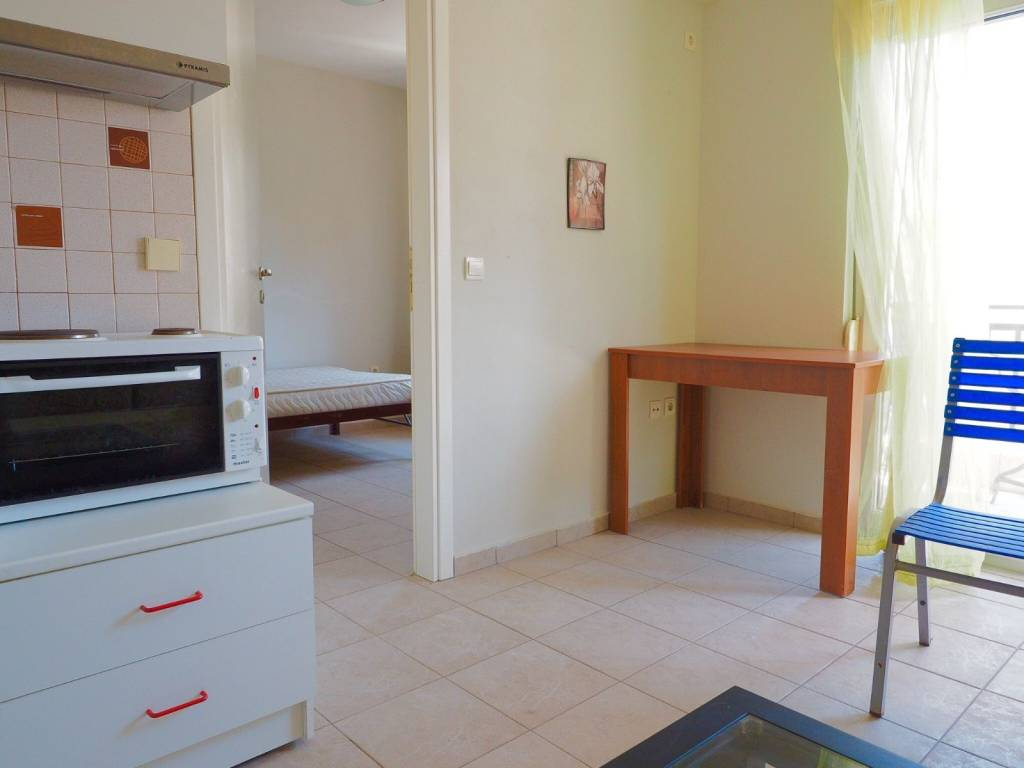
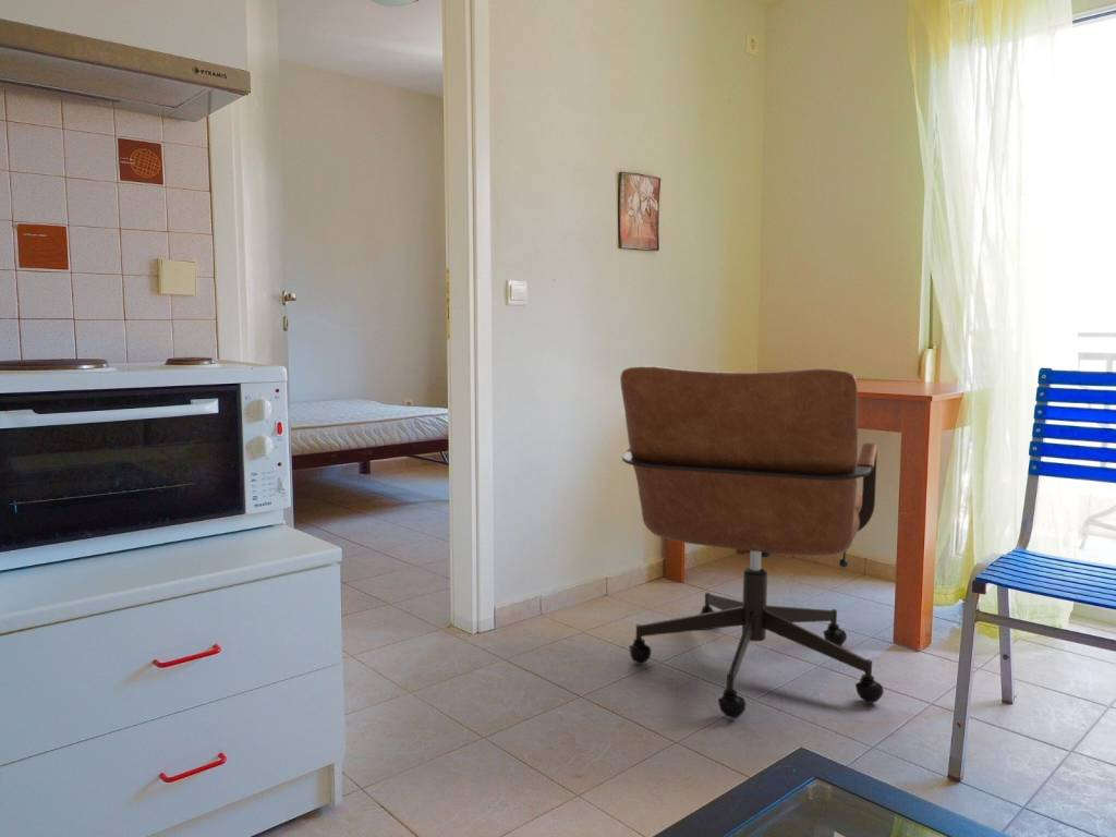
+ chair (754, 522)
